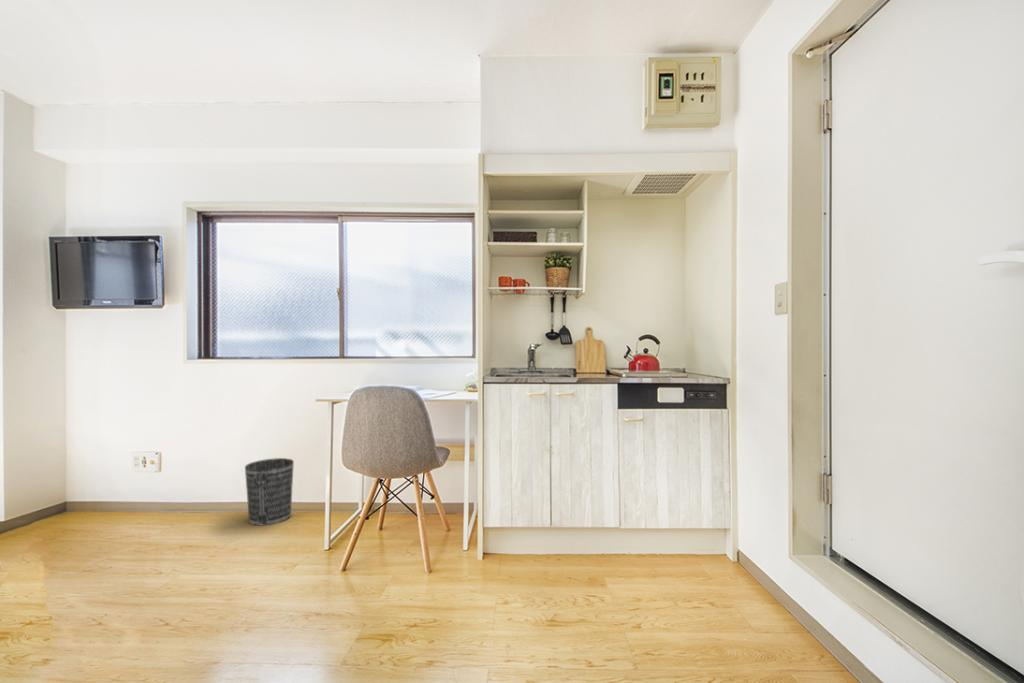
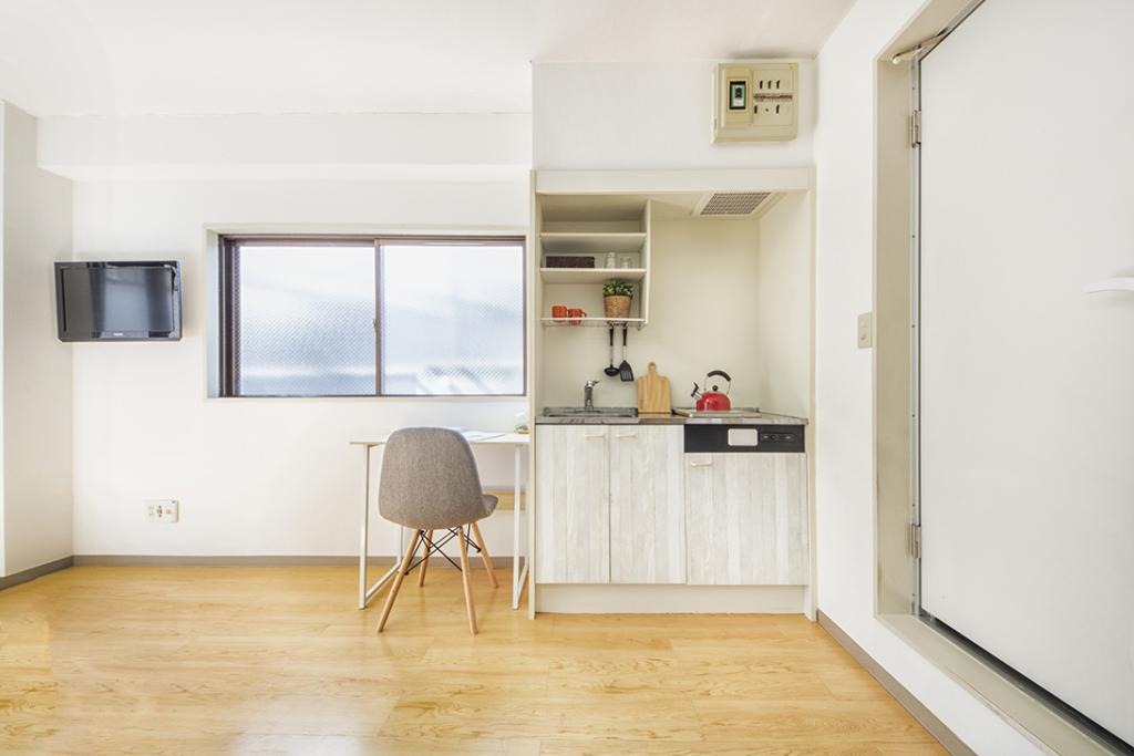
- wastebasket (270, 491)
